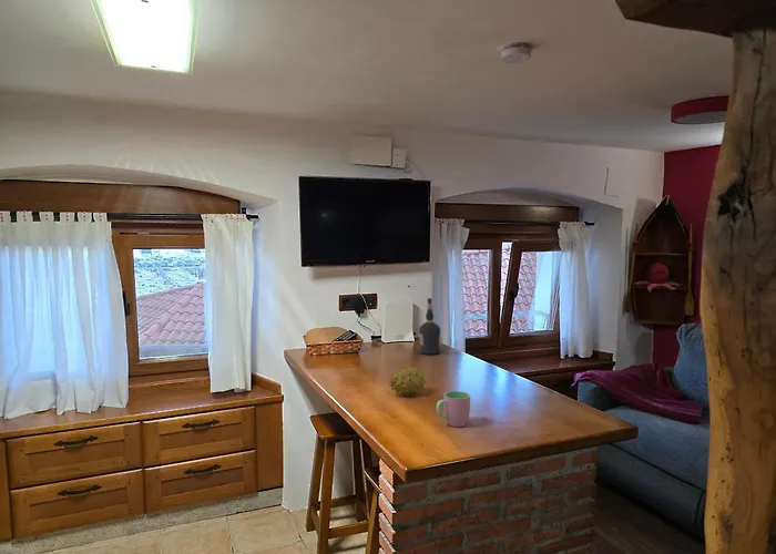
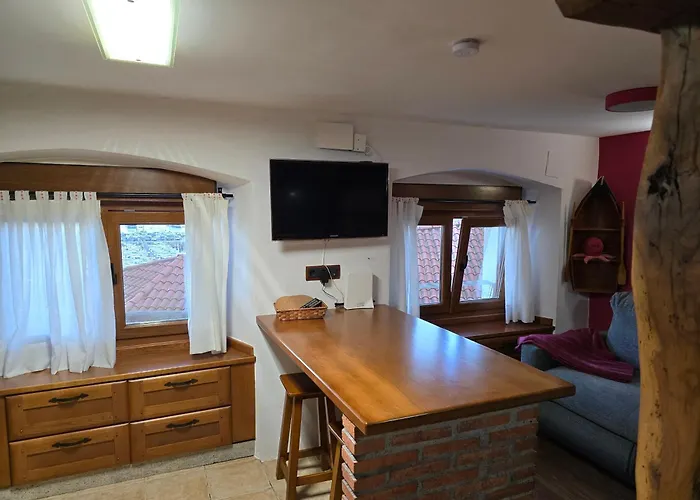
- fruit (407, 380)
- cup (452, 409)
- liquor bottle (429, 325)
